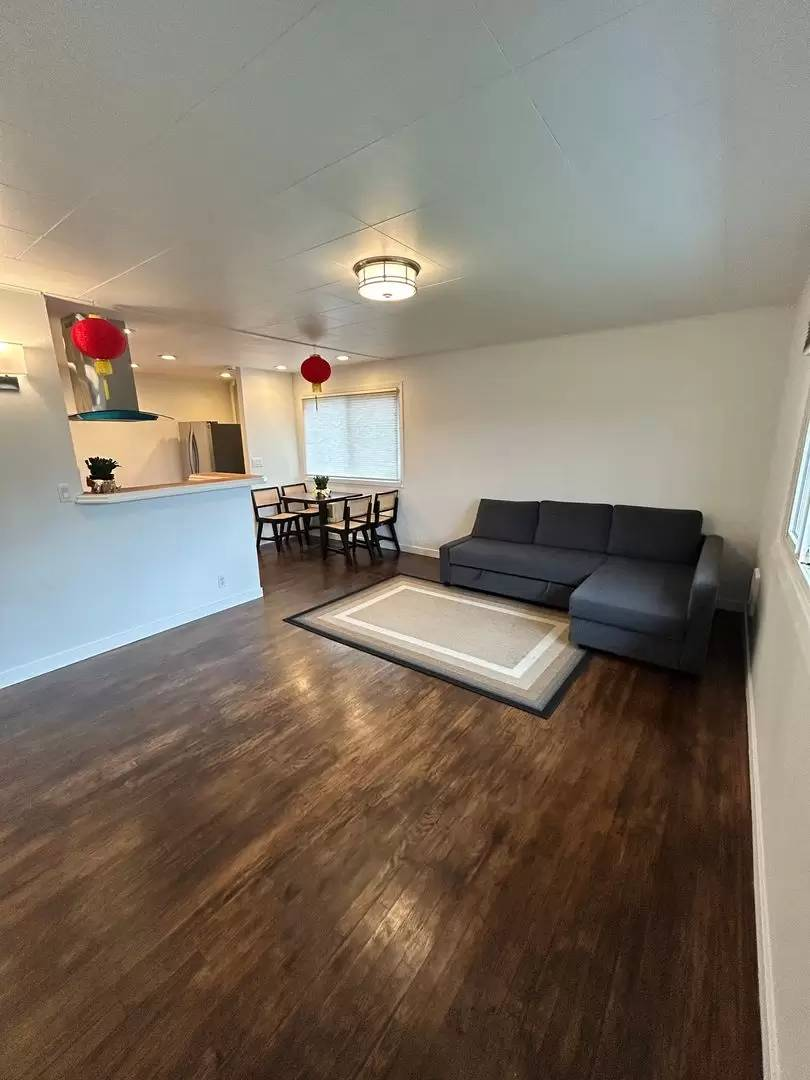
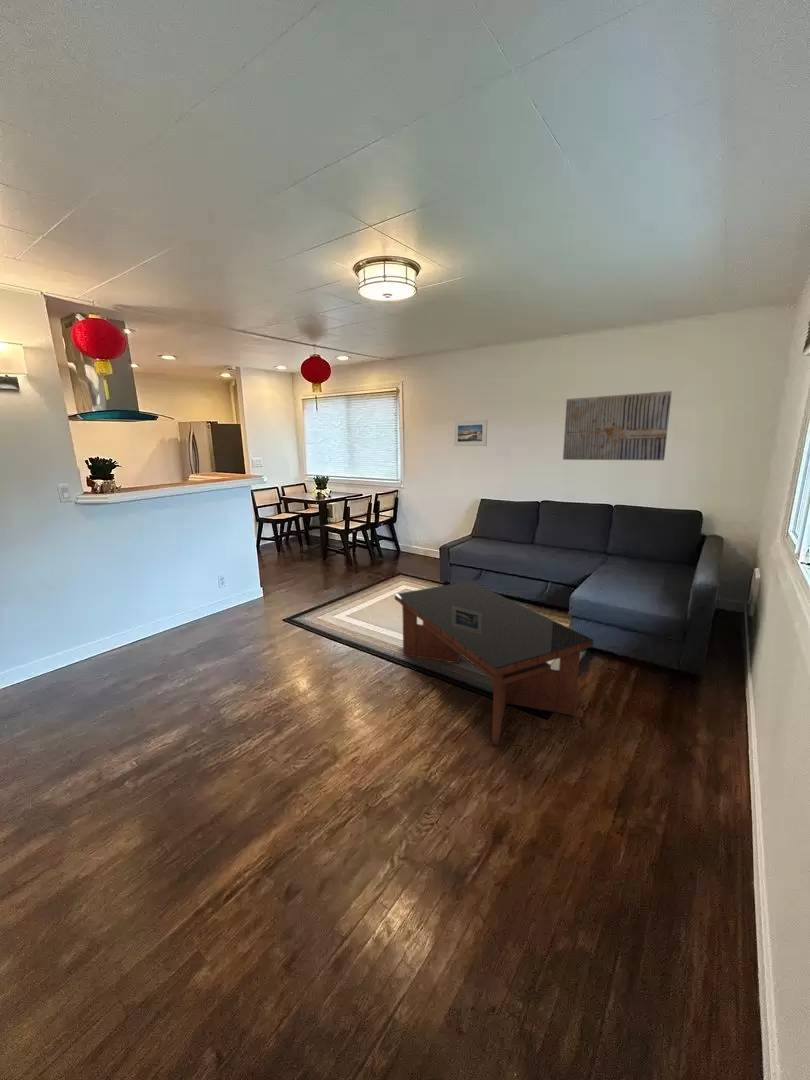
+ wall art (613, 428)
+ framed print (470, 433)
+ coffee table (479, 647)
